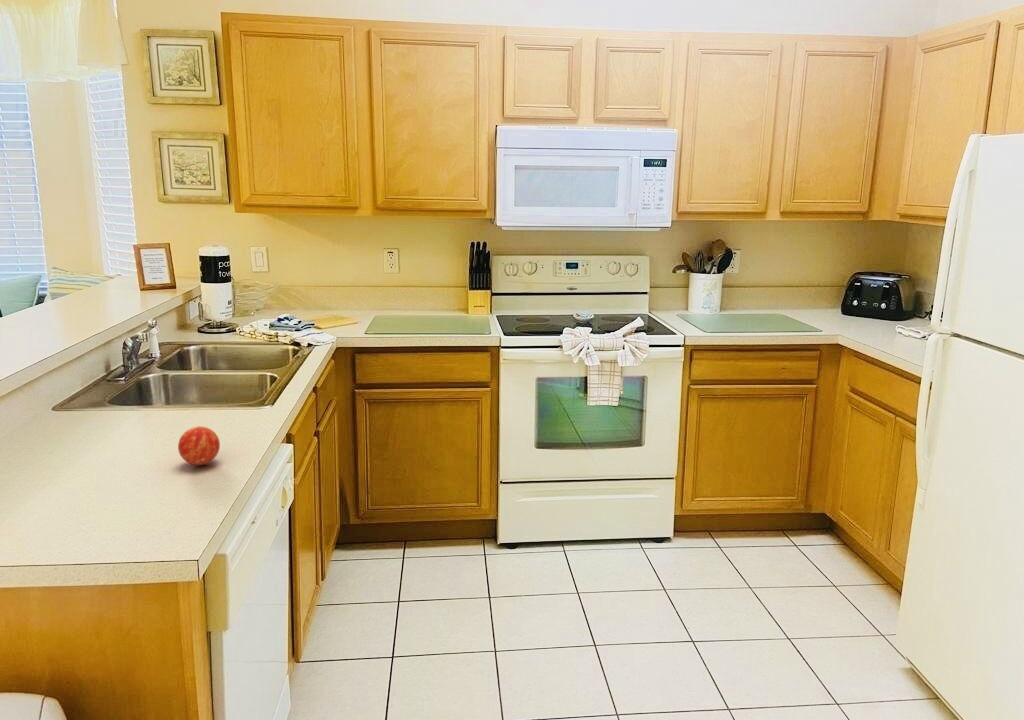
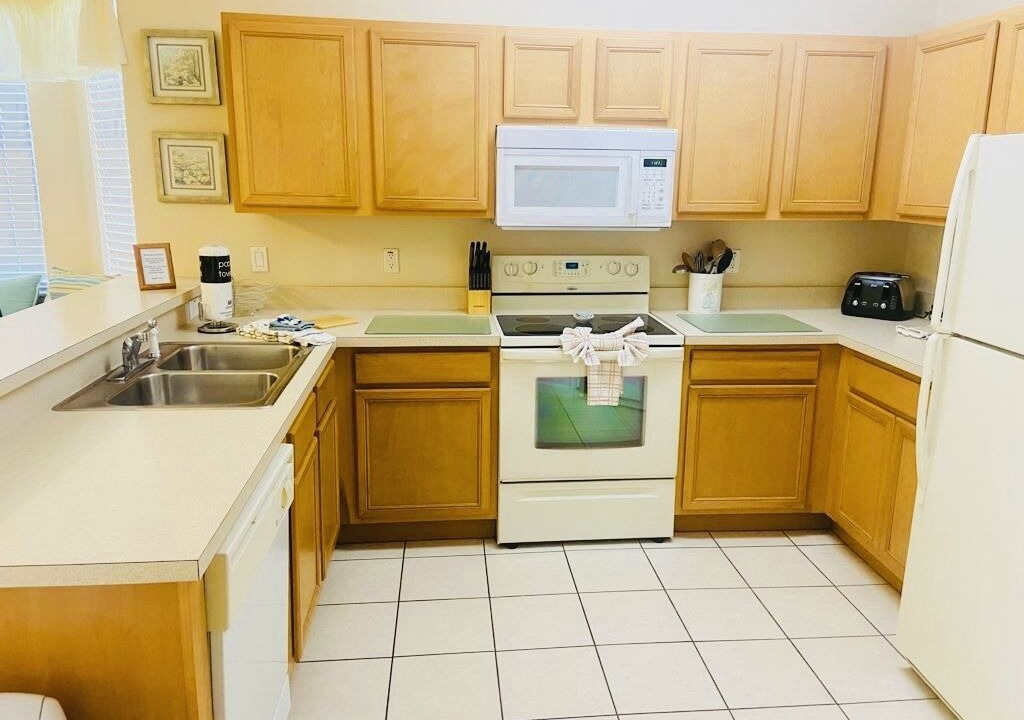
- apple (199, 445)
